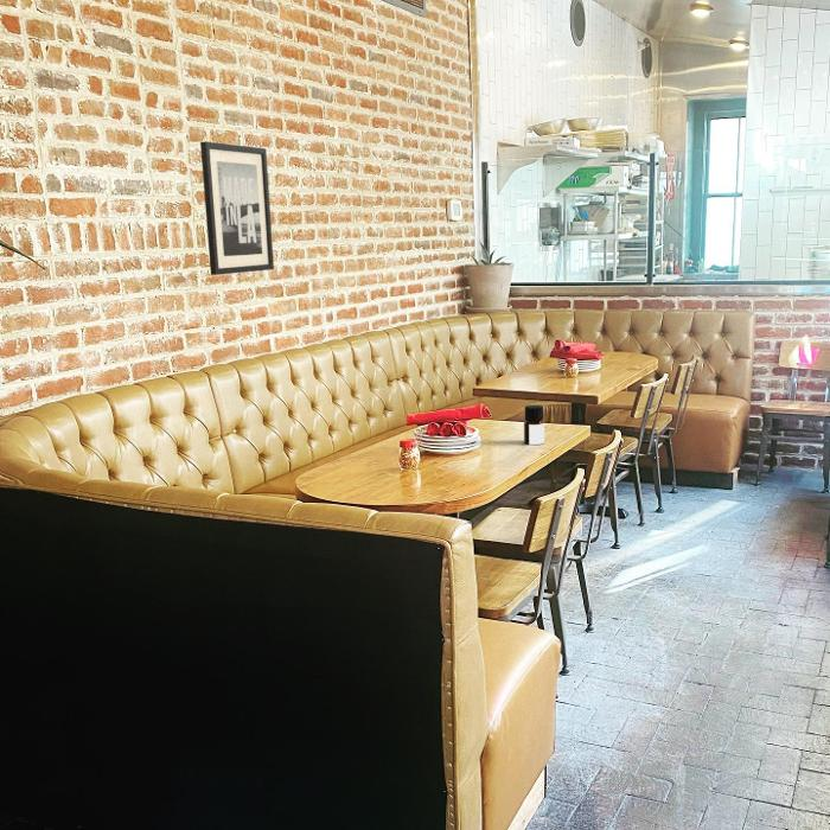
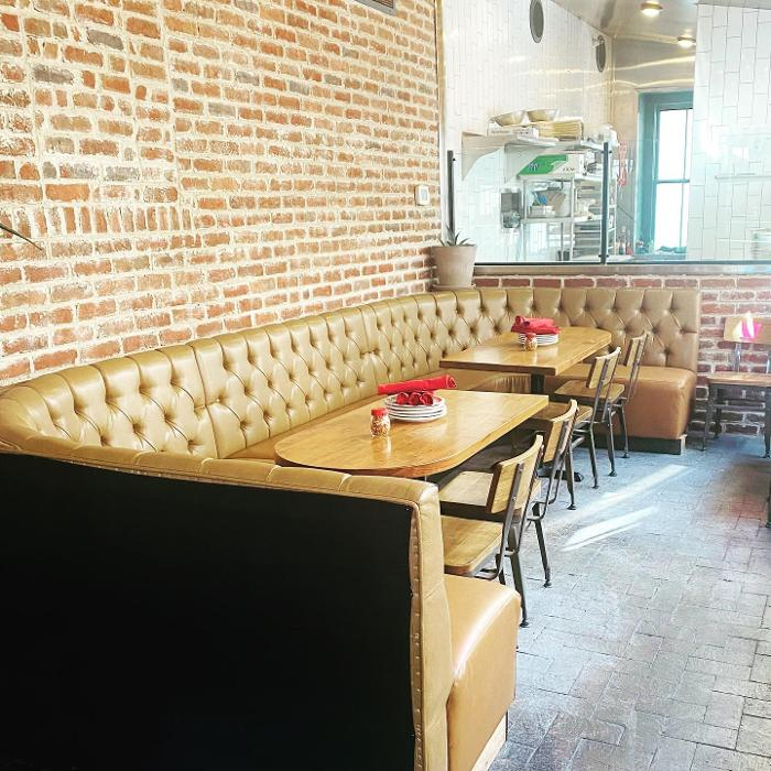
- bottle (534, 424)
- wall art (238, 209)
